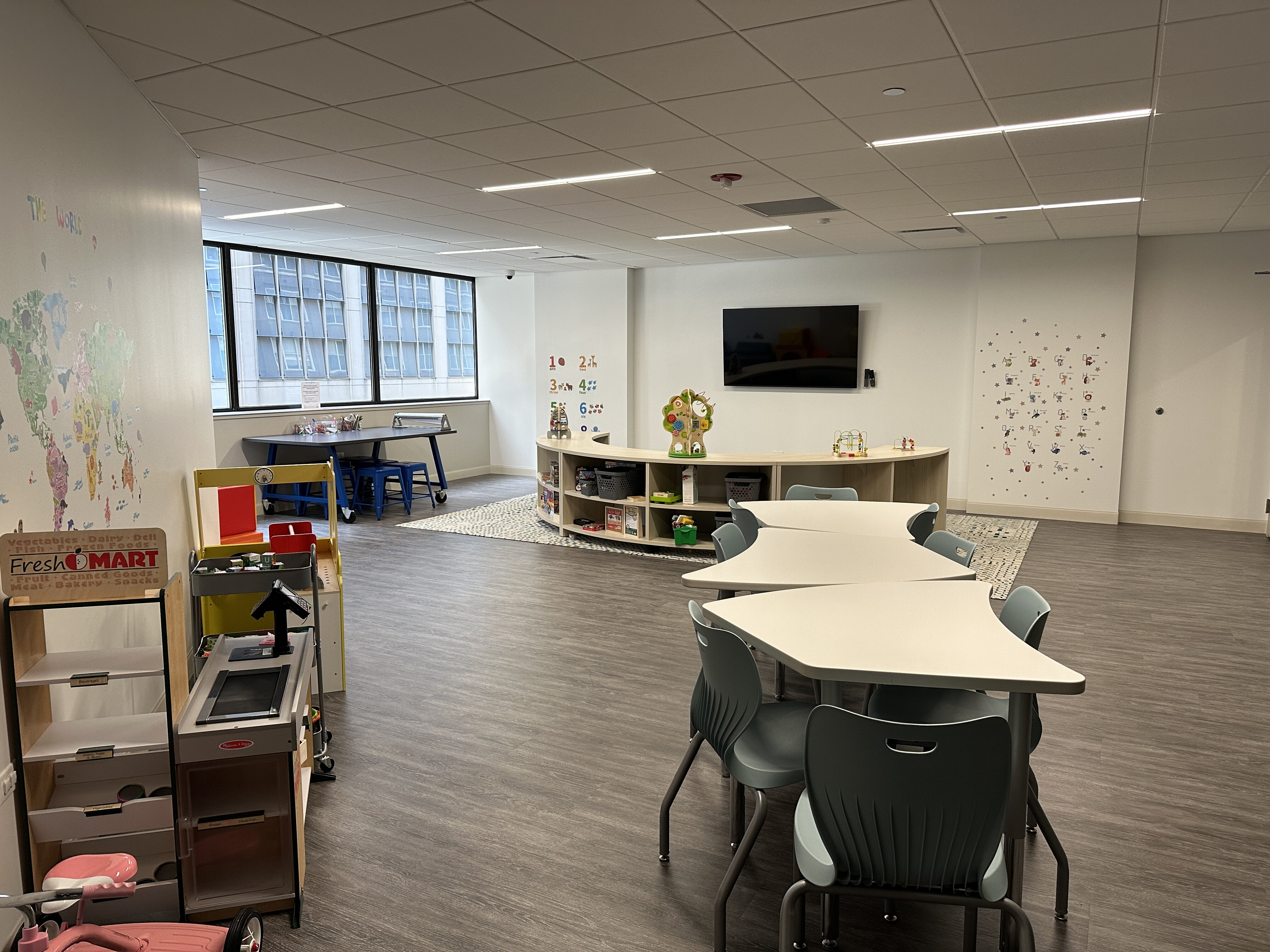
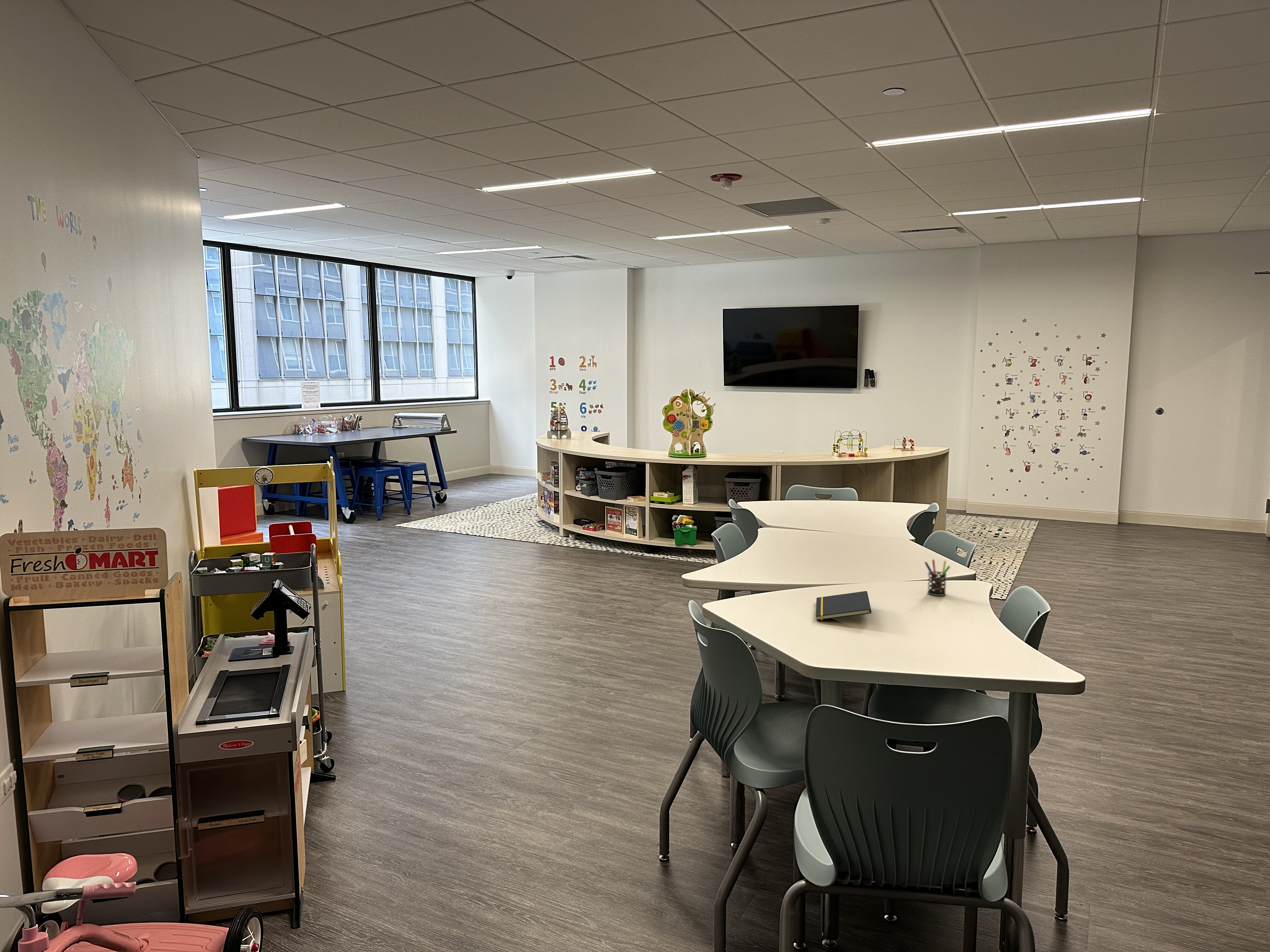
+ pen holder (938, 577)
+ notepad (843, 605)
